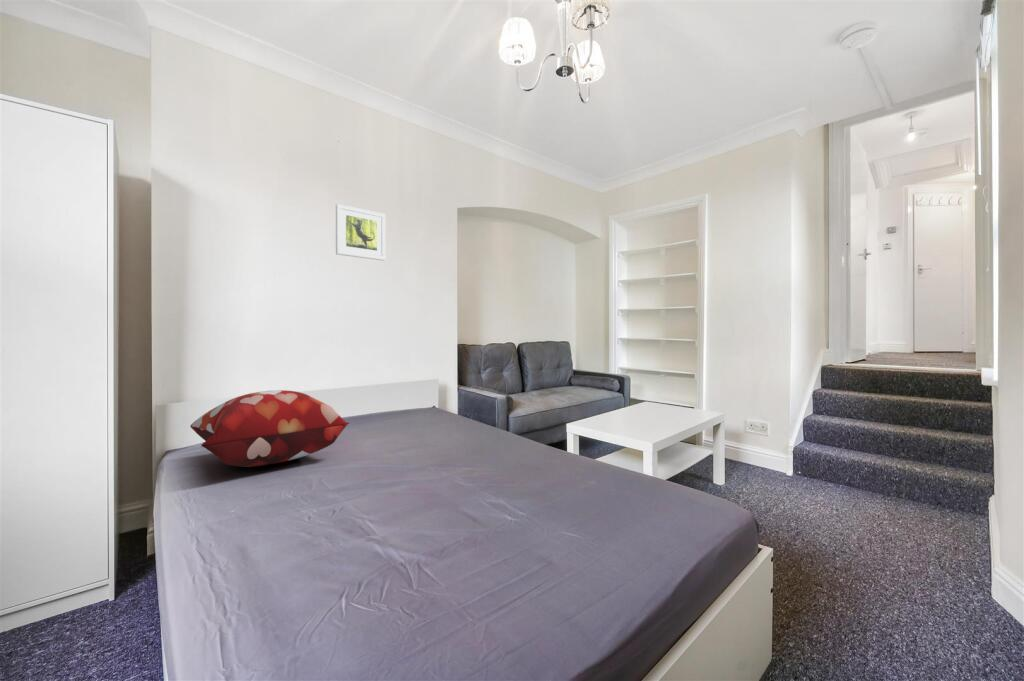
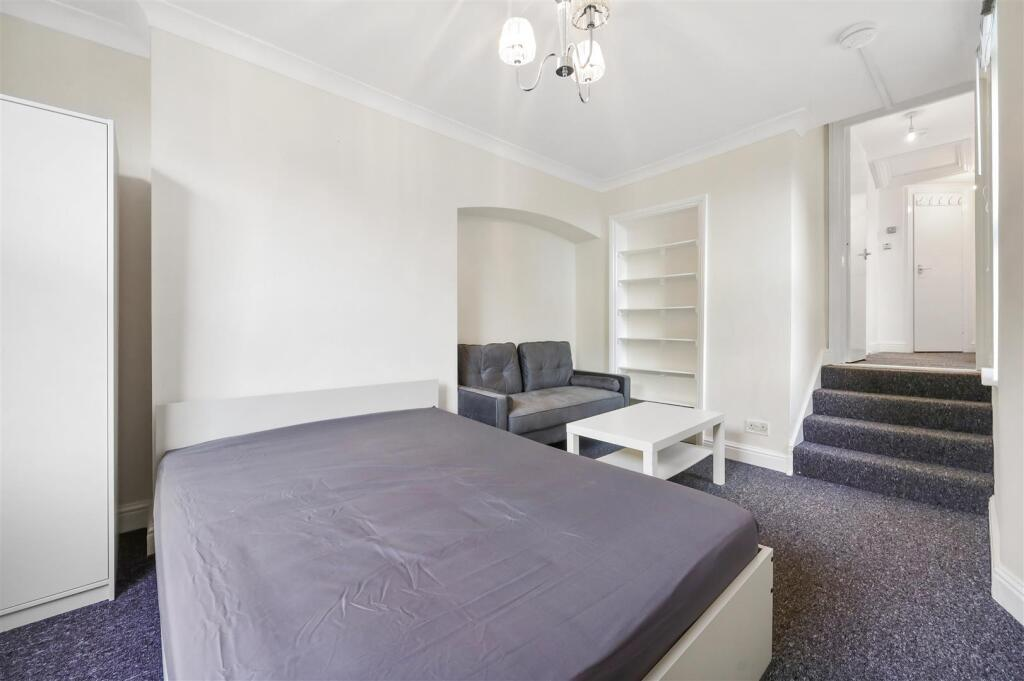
- decorative pillow (271, 424)
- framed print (361, 233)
